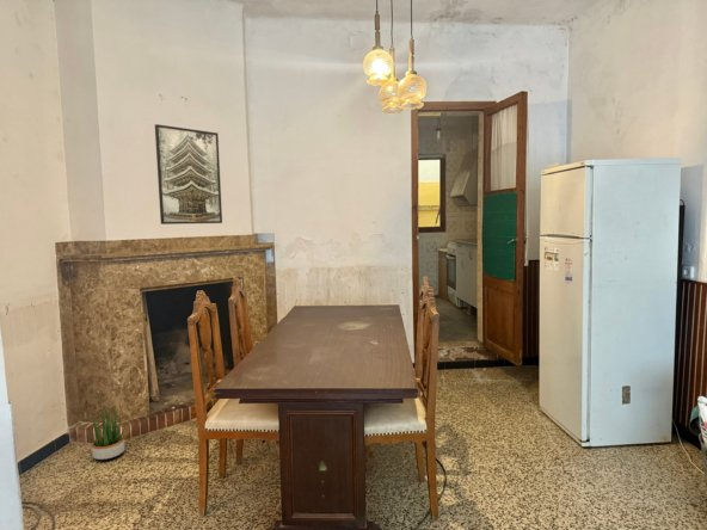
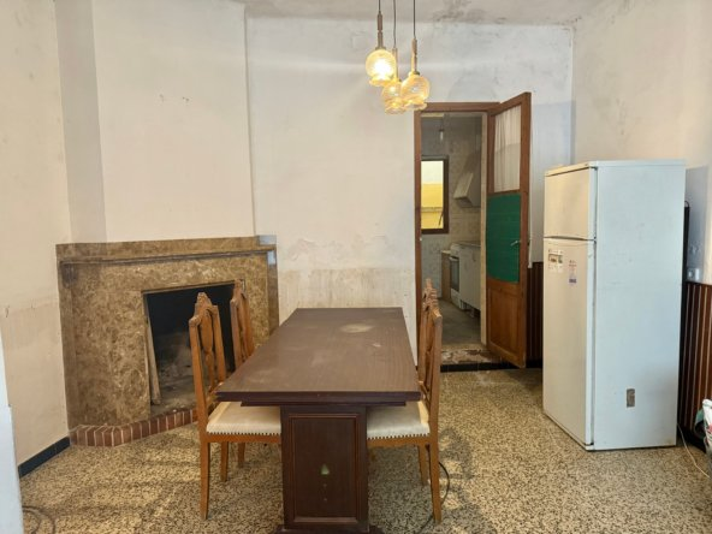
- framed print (190, 177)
- potted plant (106, 431)
